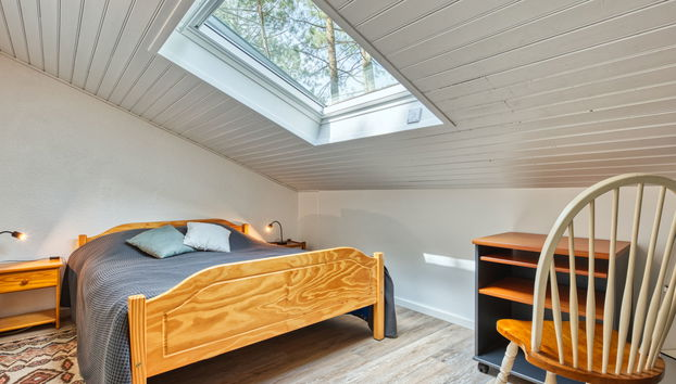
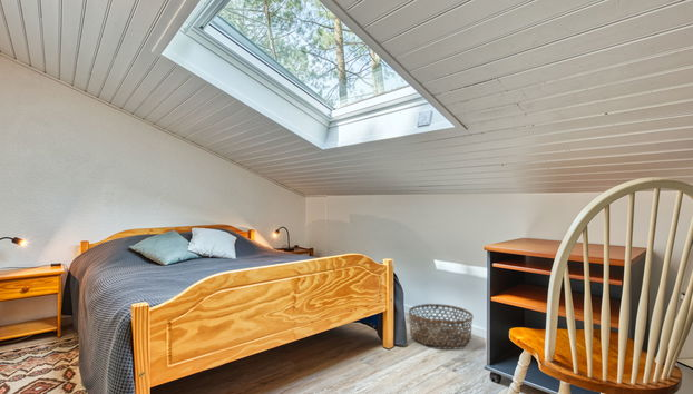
+ basket (440, 324)
